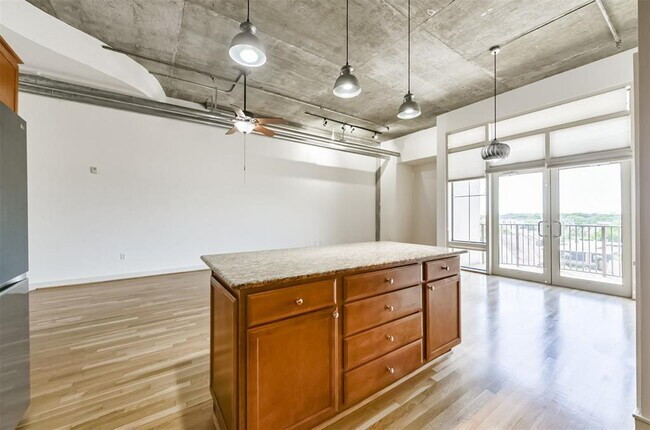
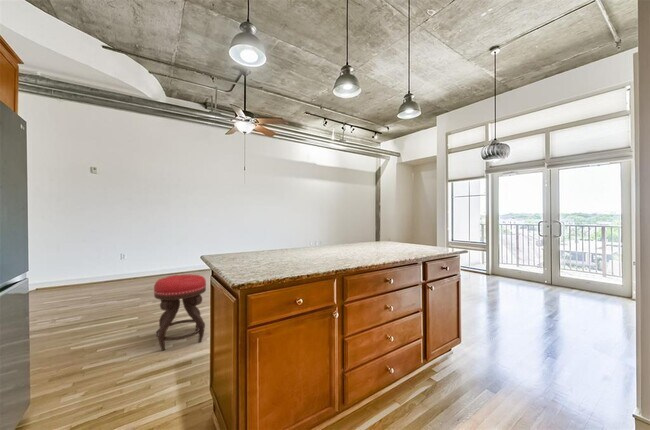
+ stool (179, 306)
